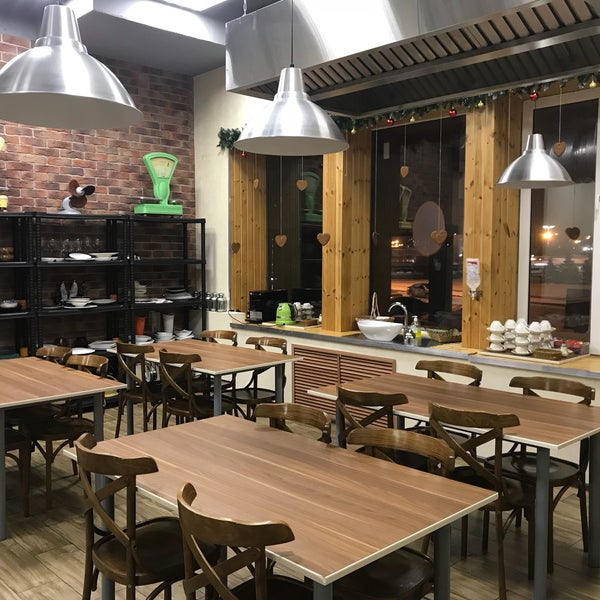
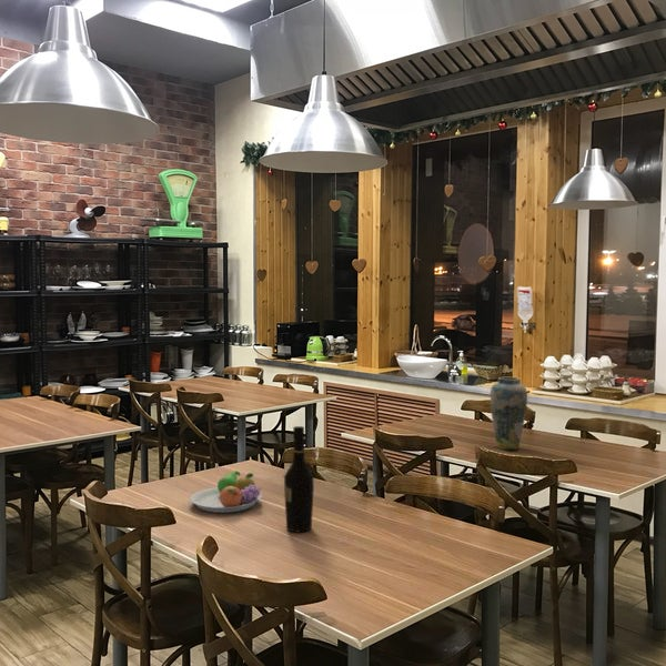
+ vase (508, 412)
+ wine bottle (299, 477)
+ fruit bowl (228, 488)
